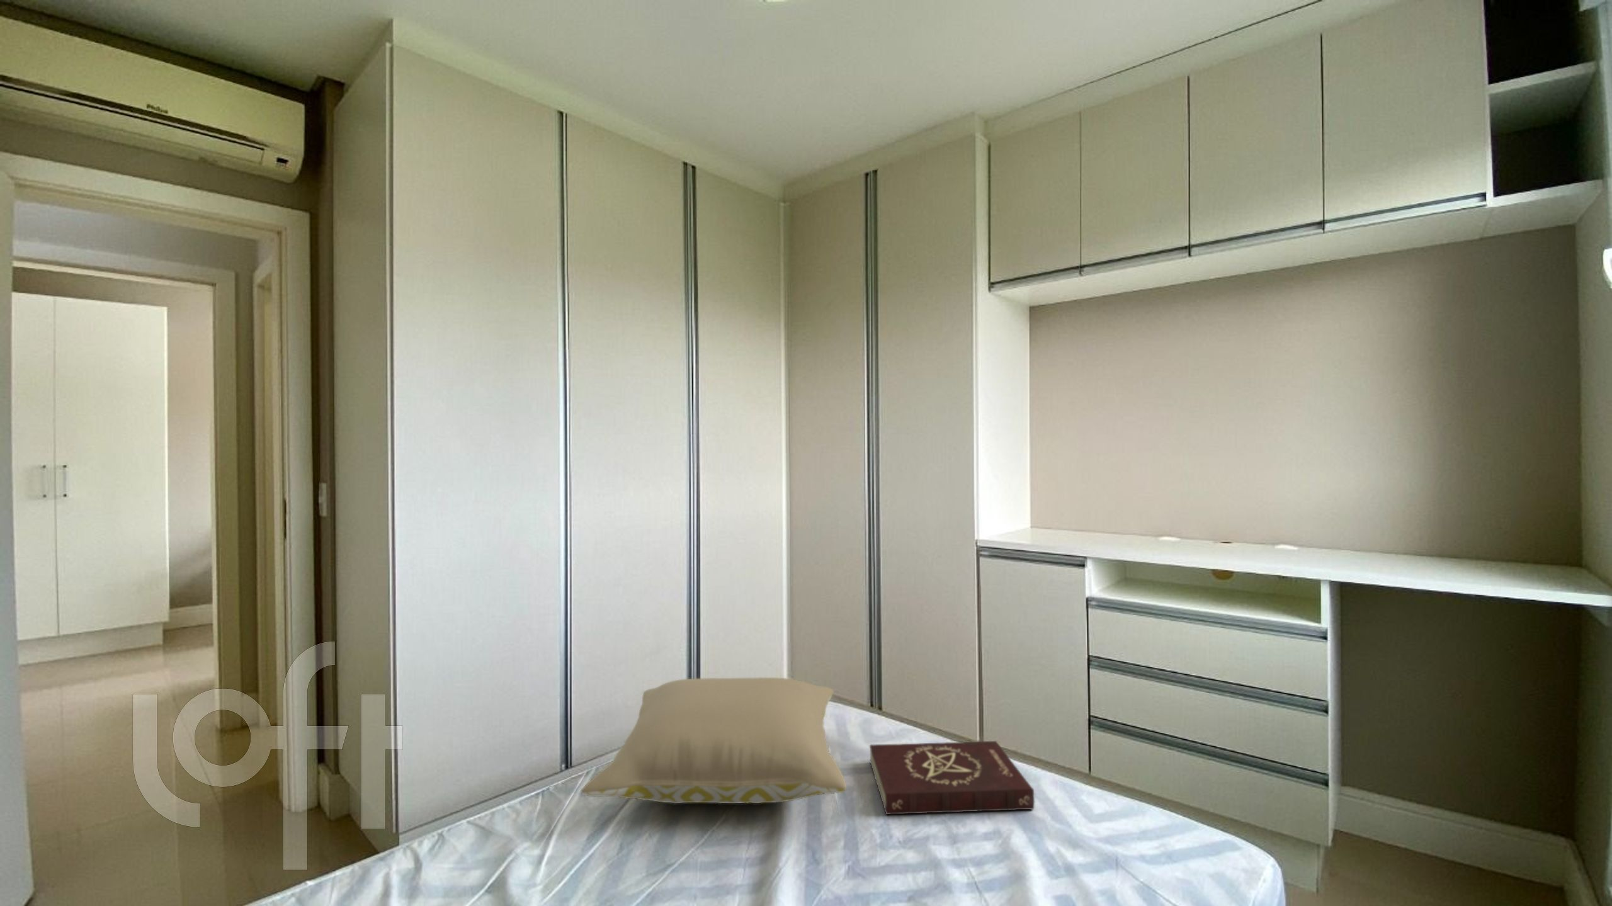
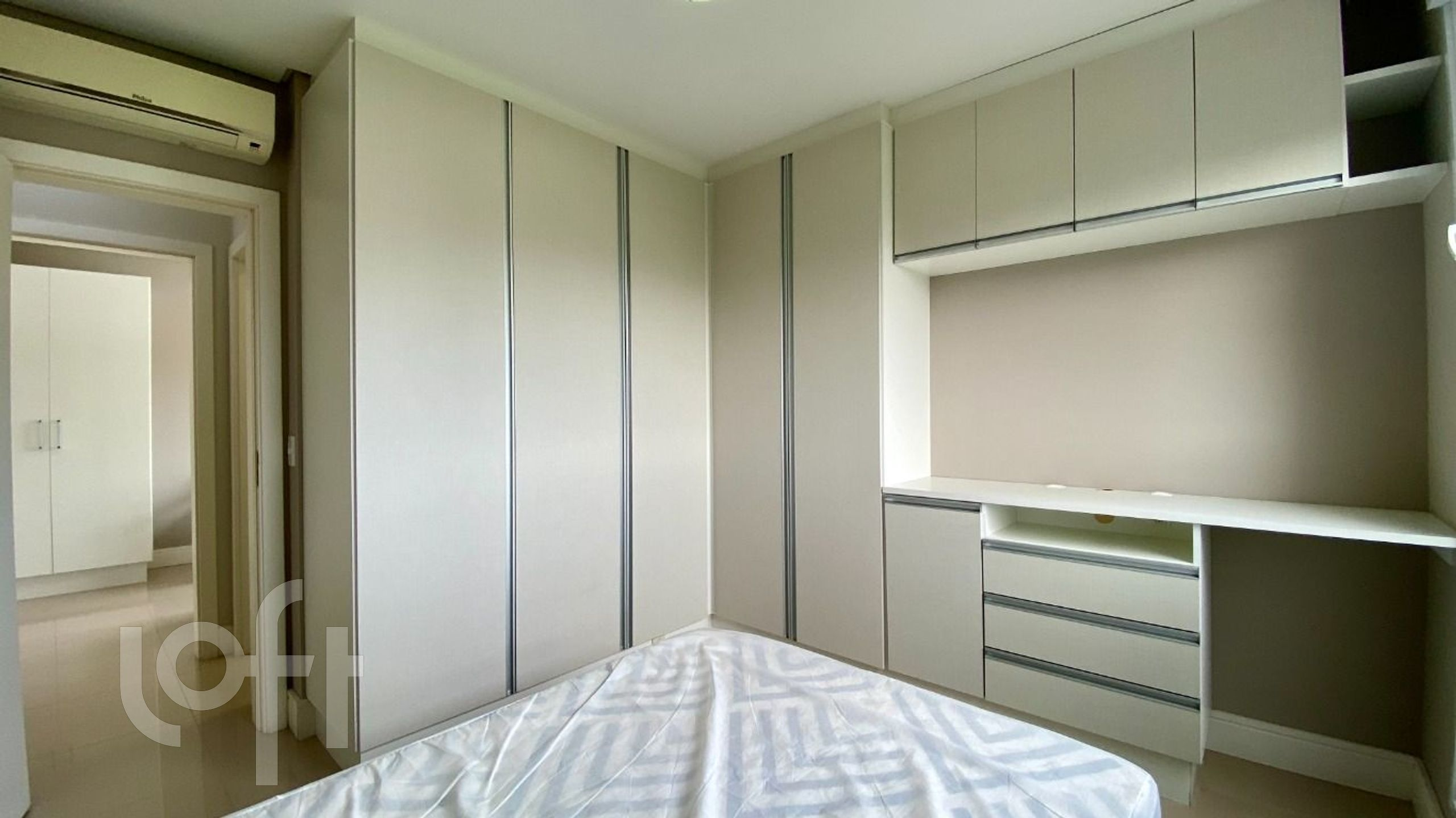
- pillow (727, 732)
- book (946, 775)
